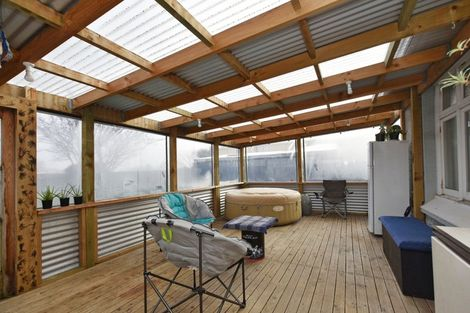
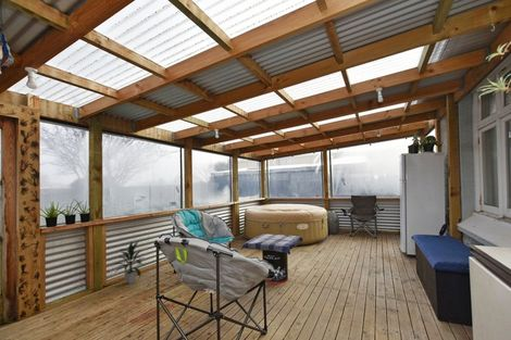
+ indoor plant (130, 262)
